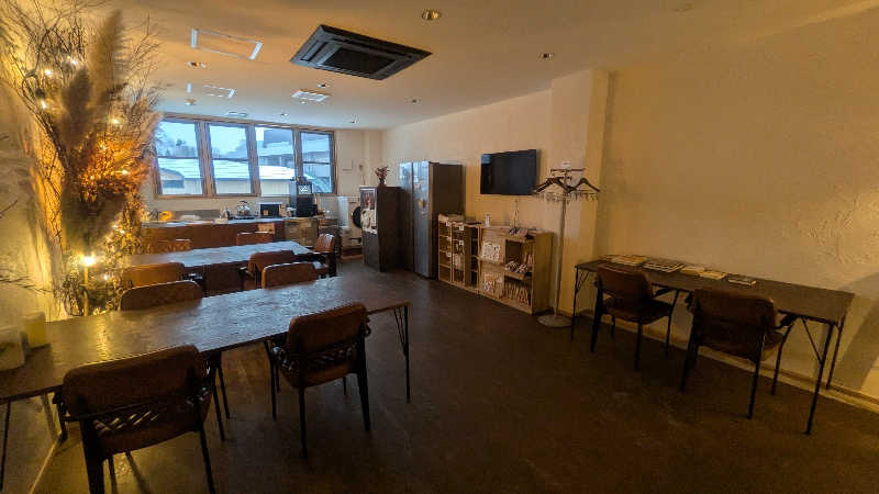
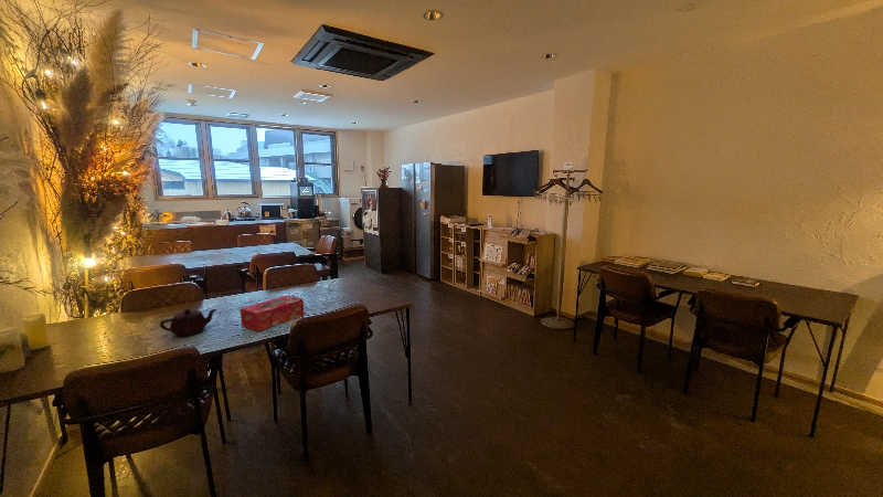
+ tissue box (273, 311)
+ teapot (190, 320)
